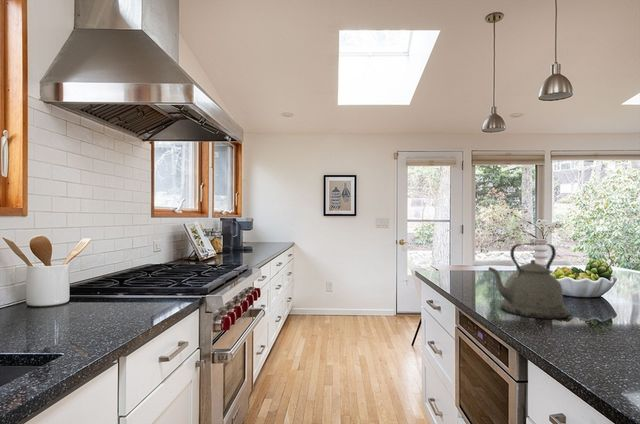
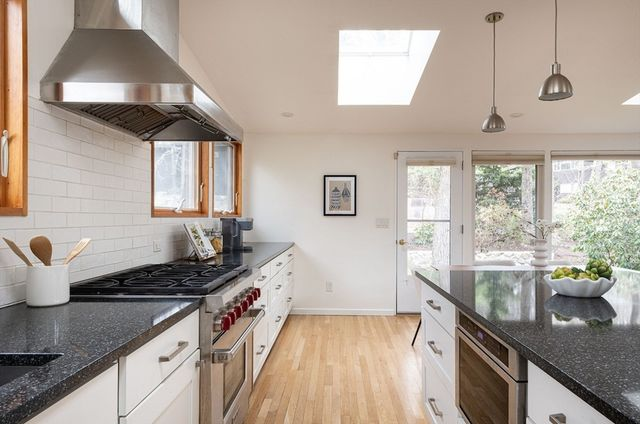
- kettle (530, 277)
